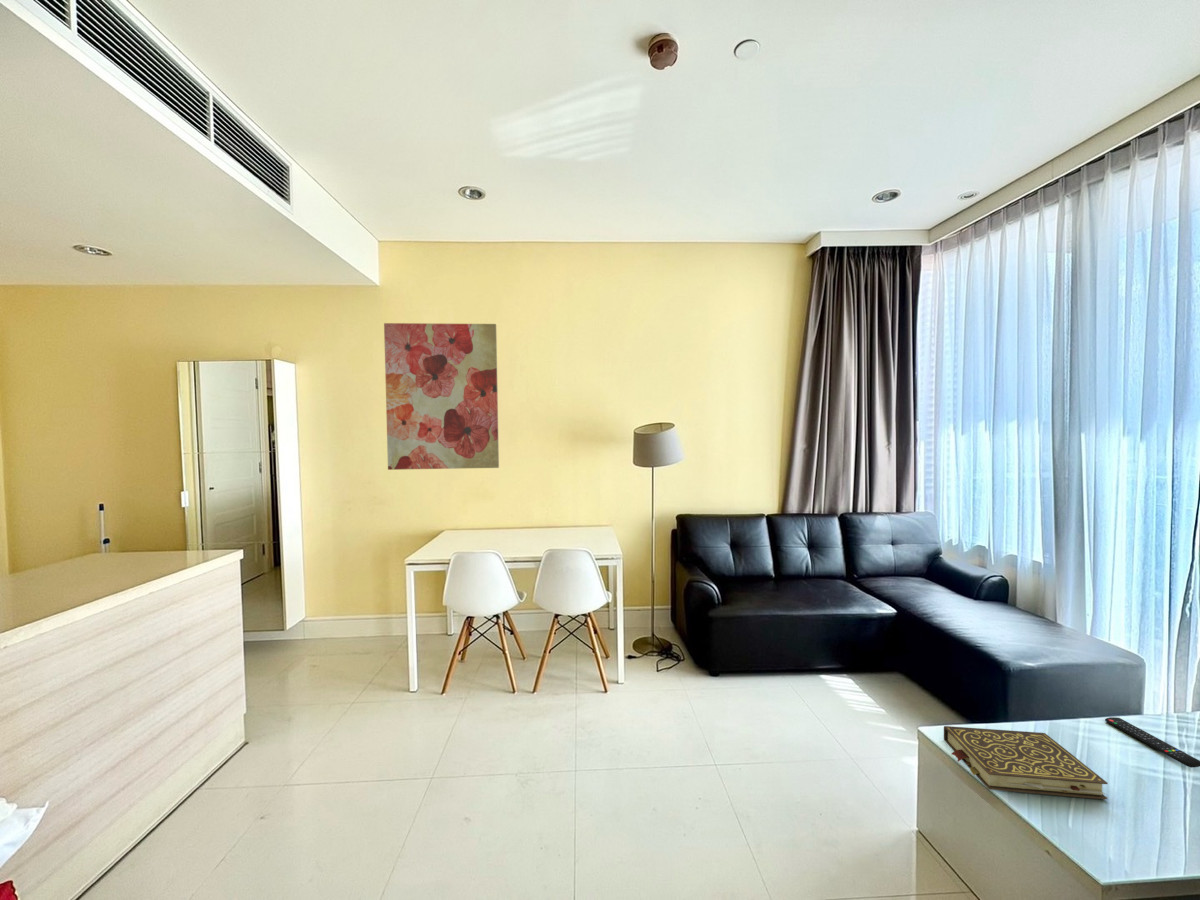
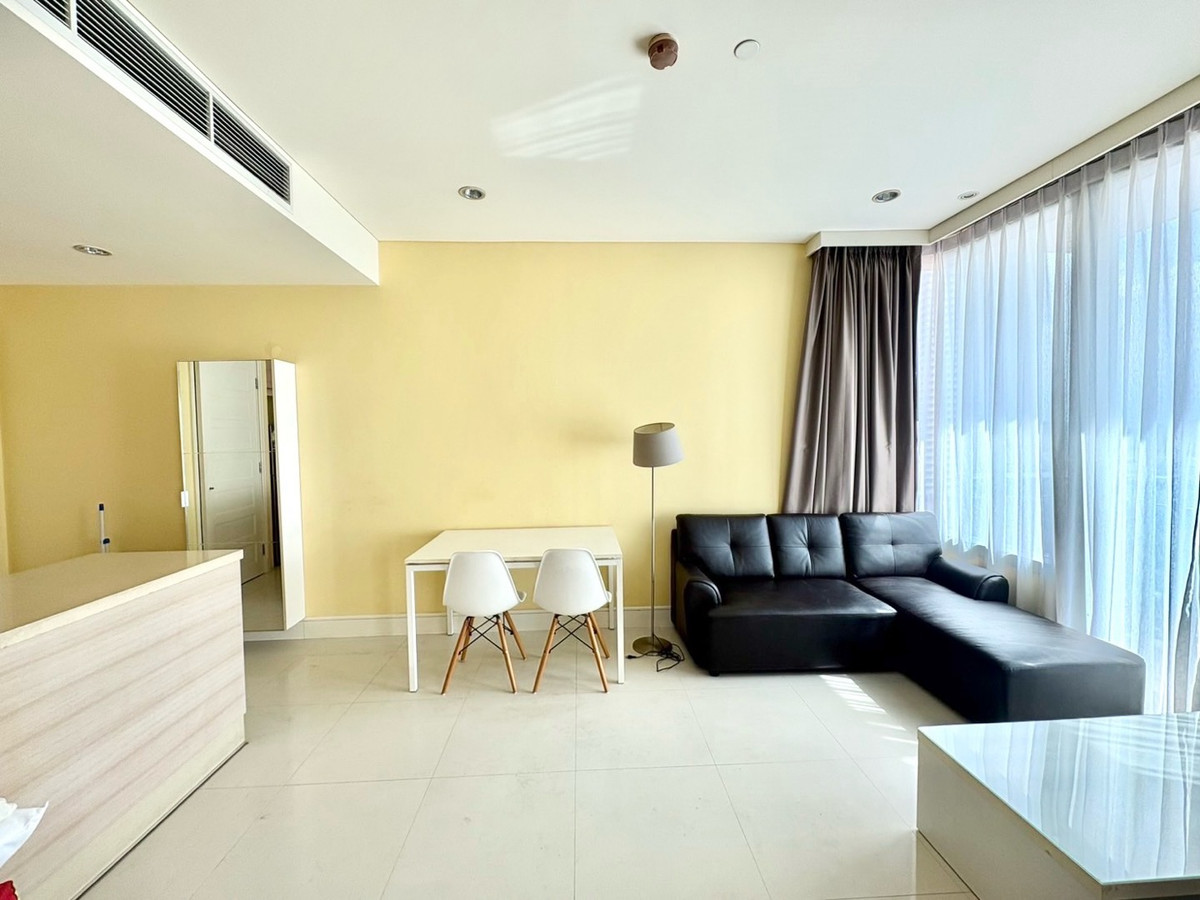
- remote control (1149, 740)
- book (1014, 759)
- wall art (442, 396)
